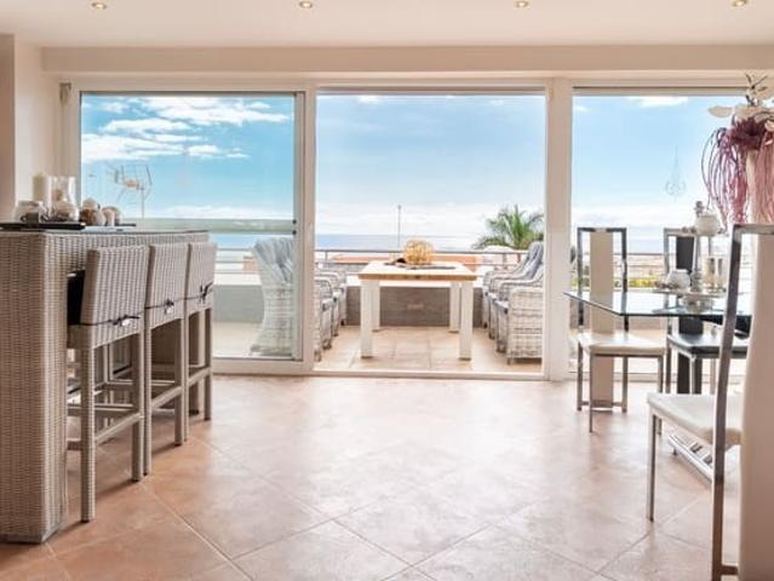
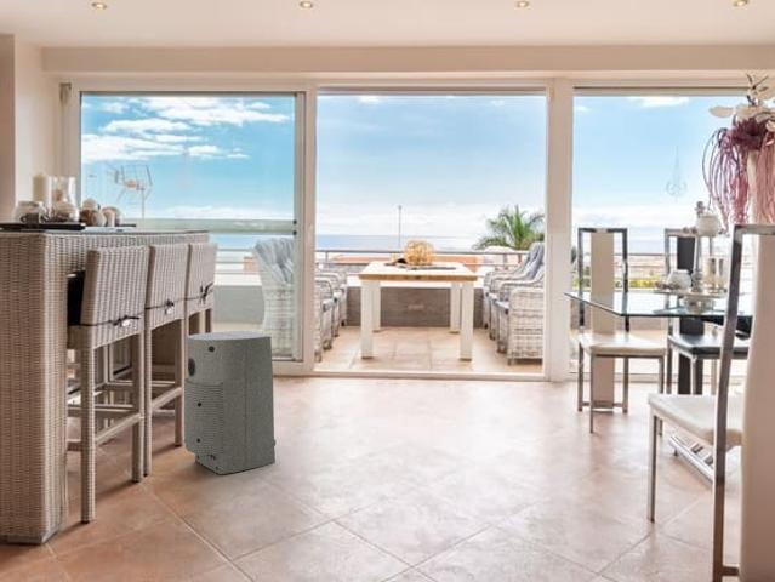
+ air purifier (229, 398)
